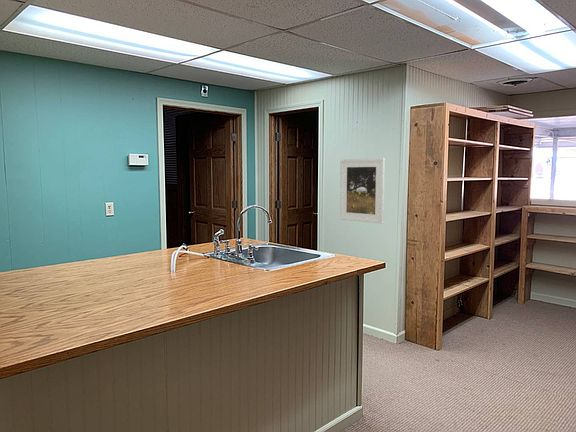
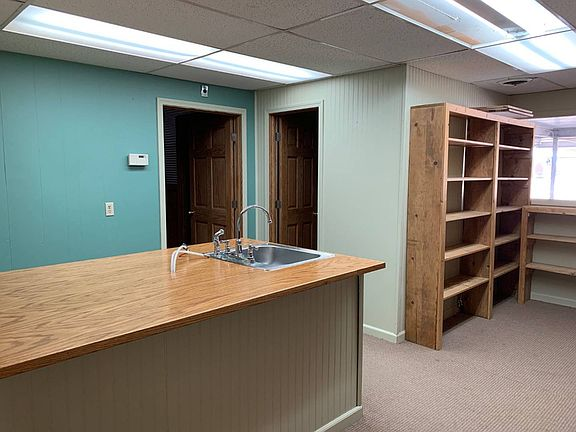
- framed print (361, 190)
